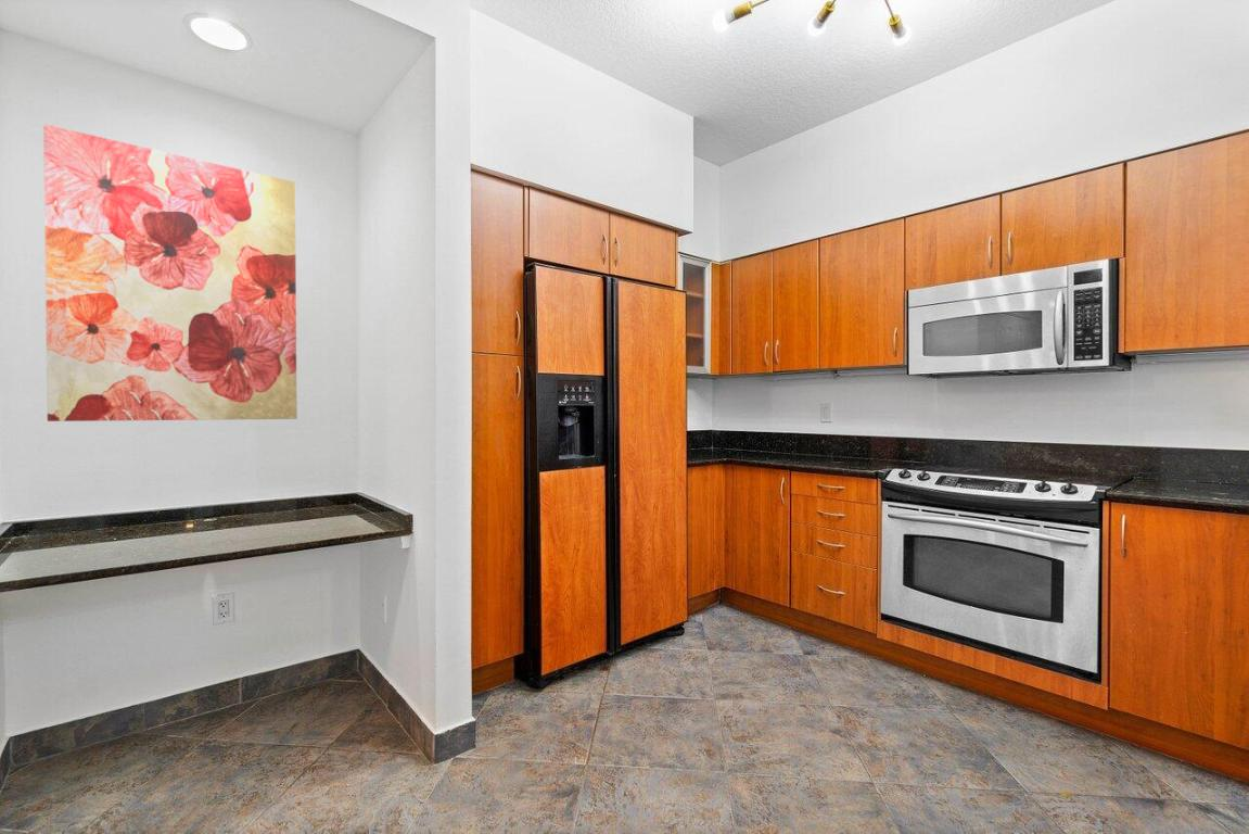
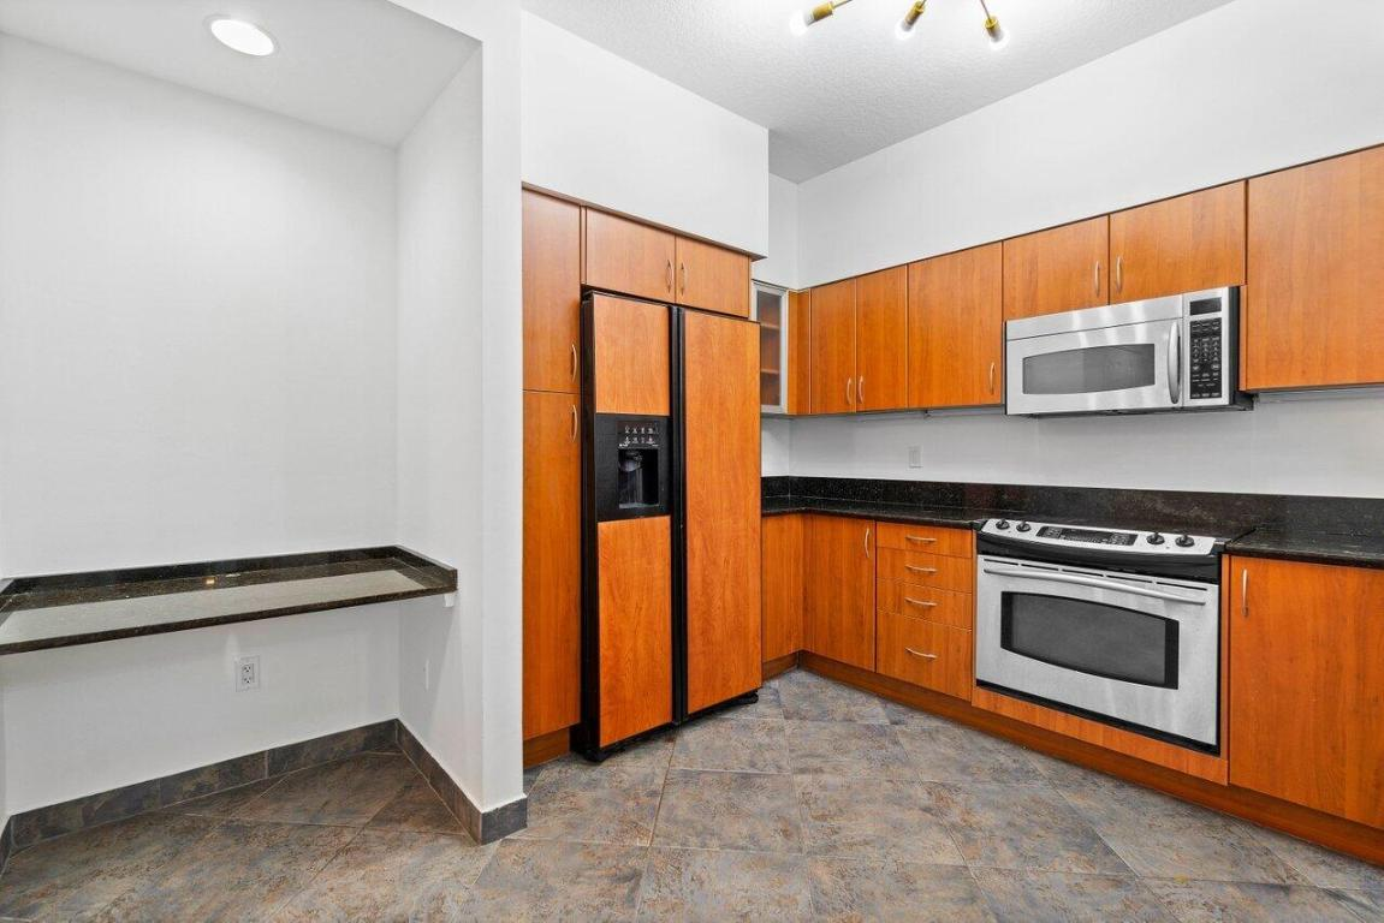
- wall art (184, 289)
